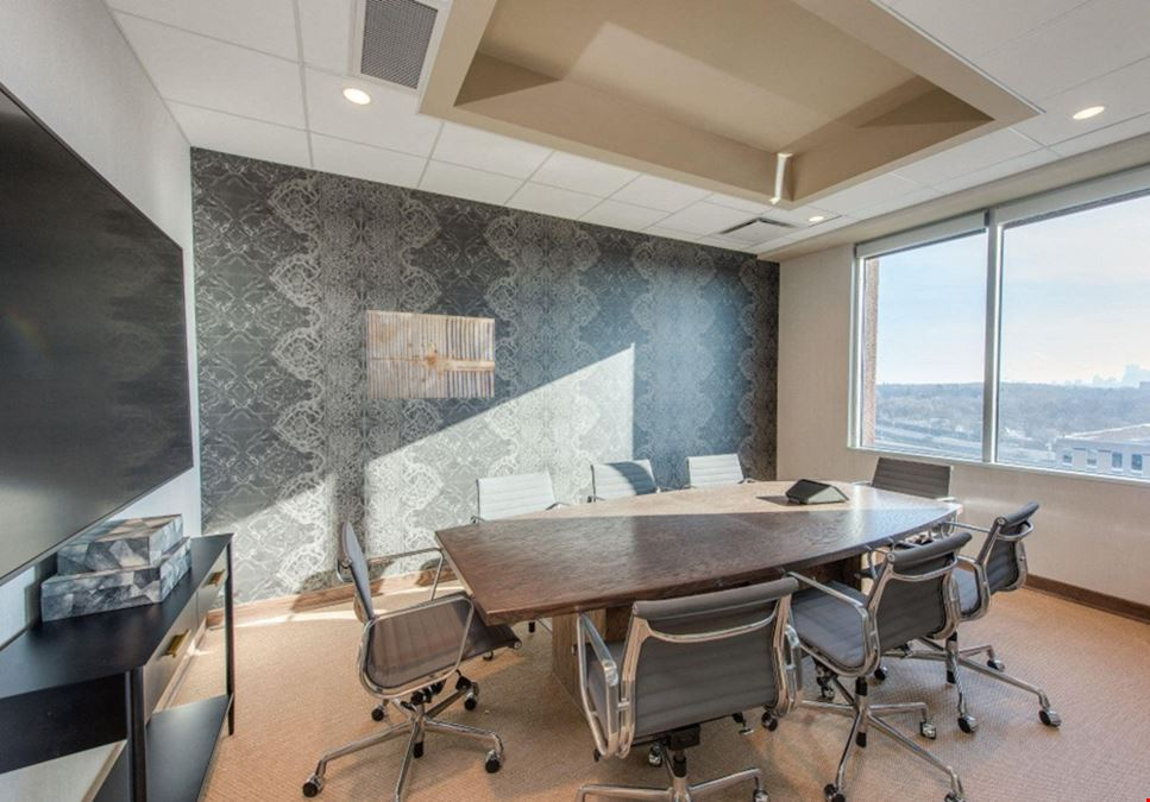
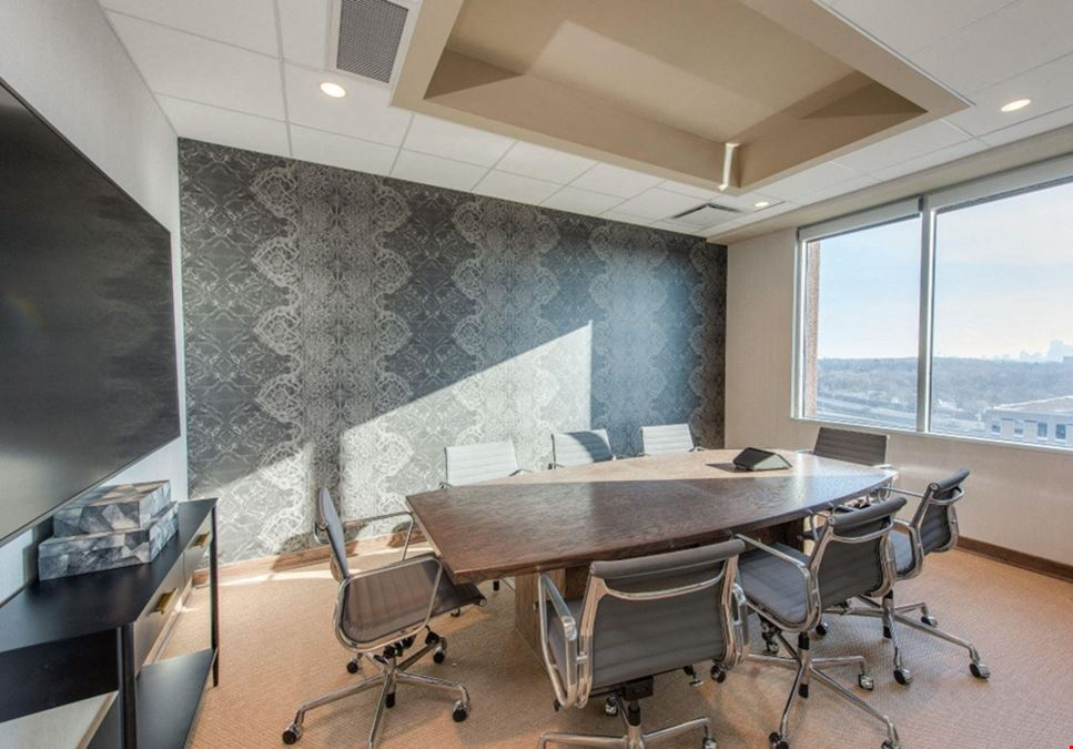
- wall art (434, 356)
